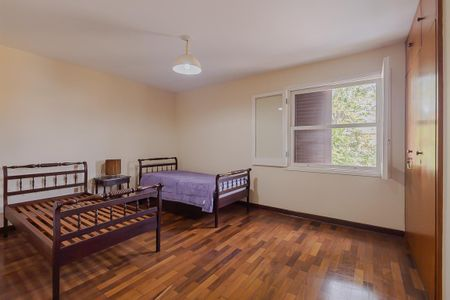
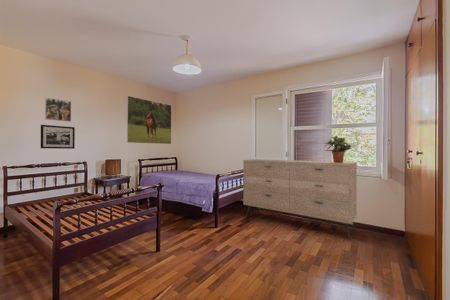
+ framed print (151, 122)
+ potted plant (337, 148)
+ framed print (58, 110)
+ picture frame (58, 137)
+ dresser (294, 192)
